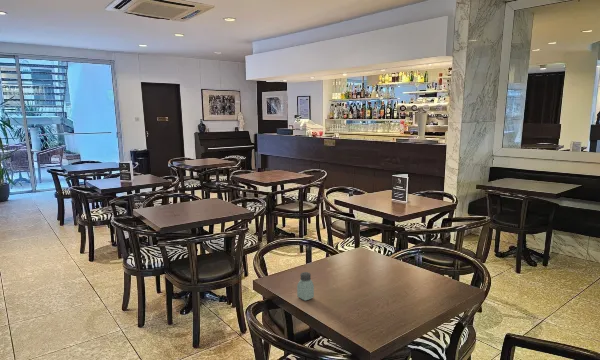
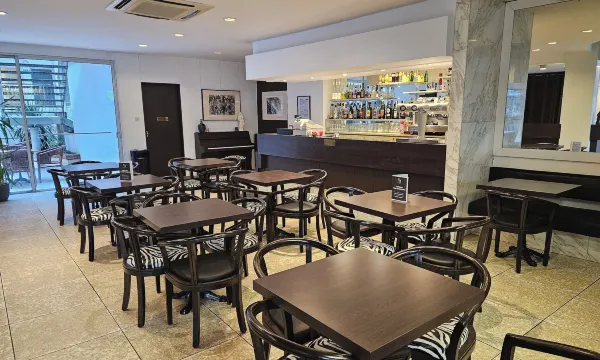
- saltshaker (305, 285)
